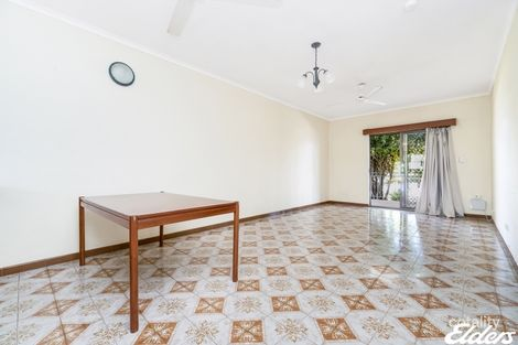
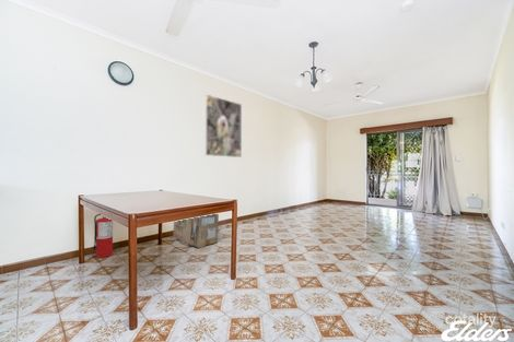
+ cardboard box (195, 217)
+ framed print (224, 128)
+ fire extinguisher (104, 233)
